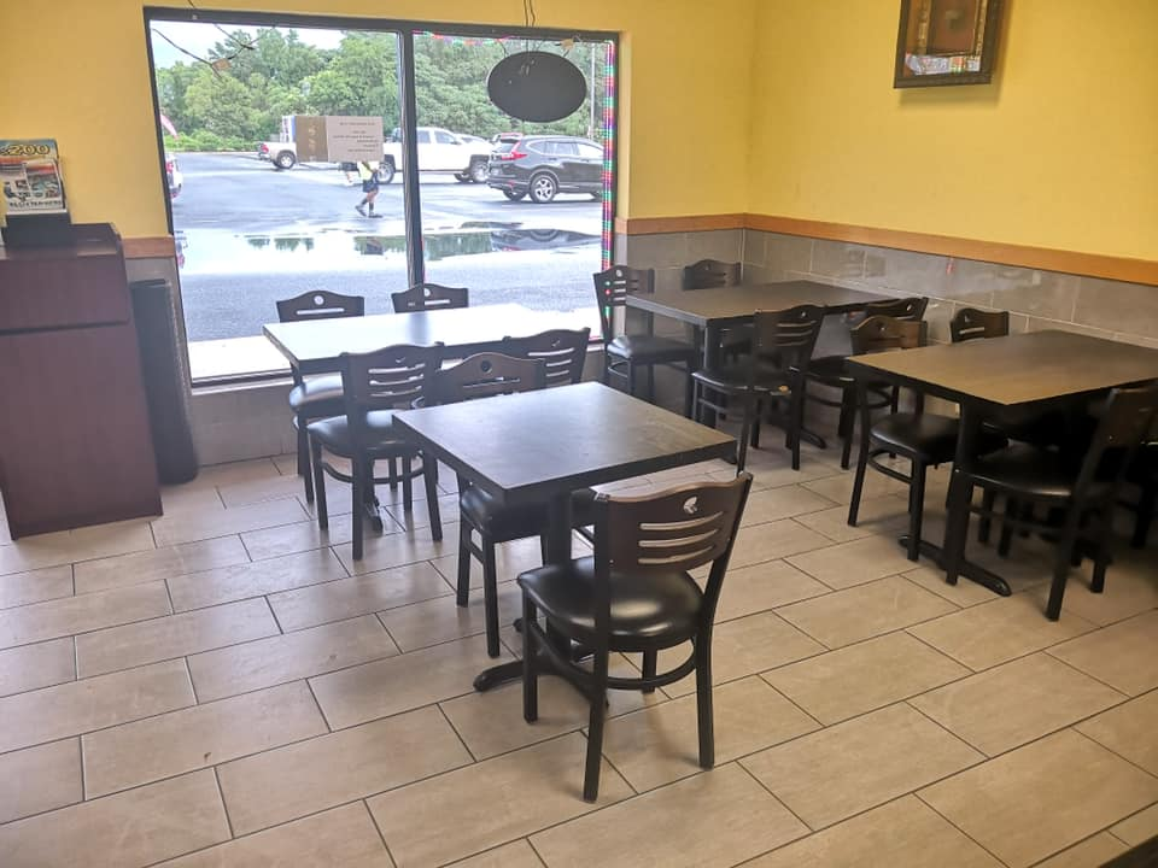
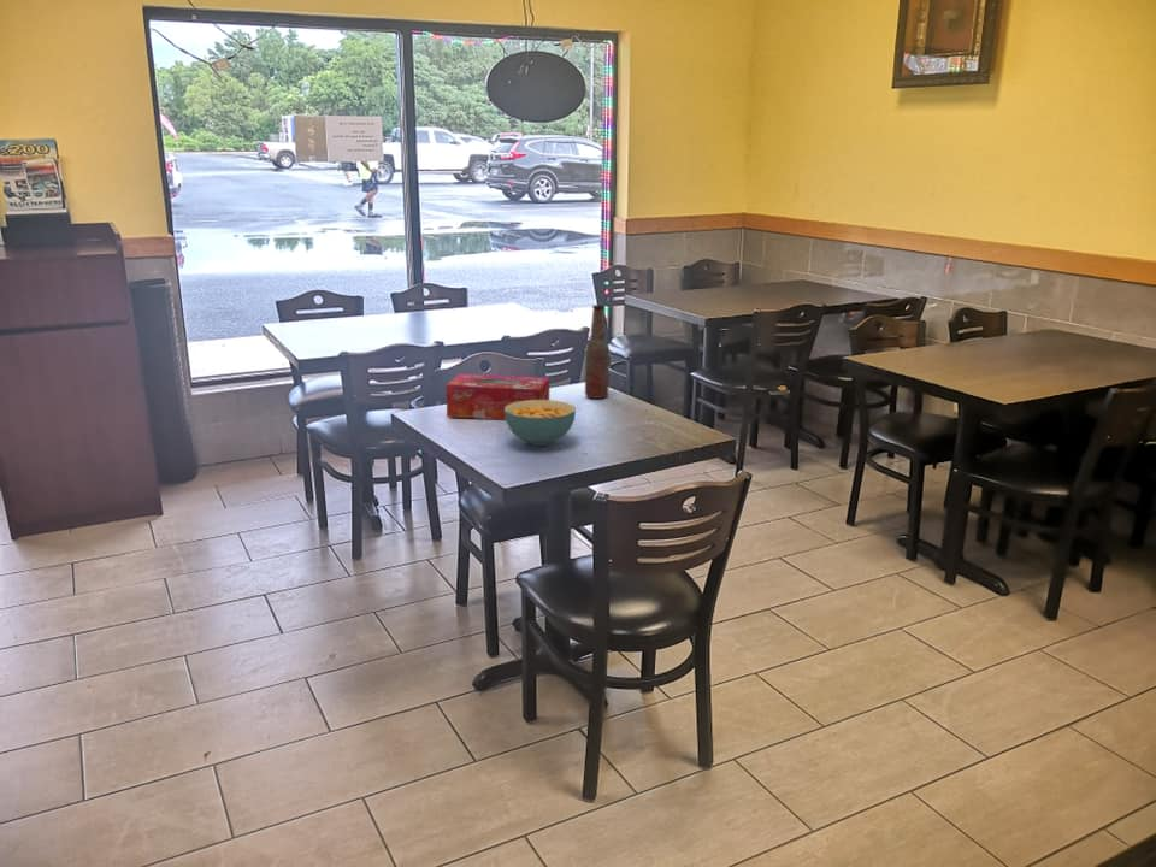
+ cereal bowl (539, 425)
+ bottle (597, 352)
+ tissue box (499, 396)
